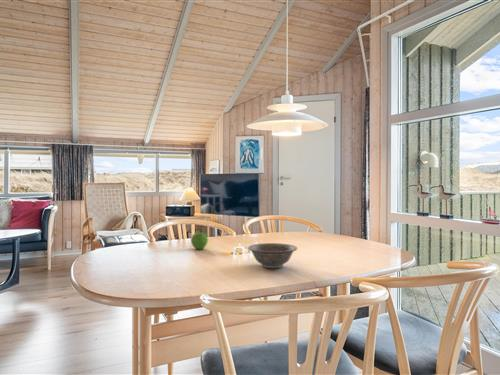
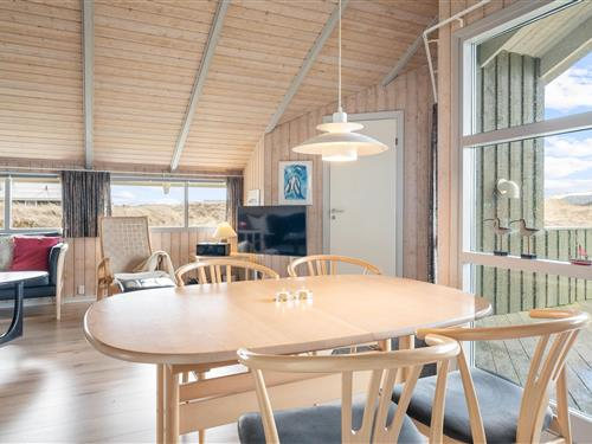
- fruit (199, 239)
- decorative bowl (272, 256)
